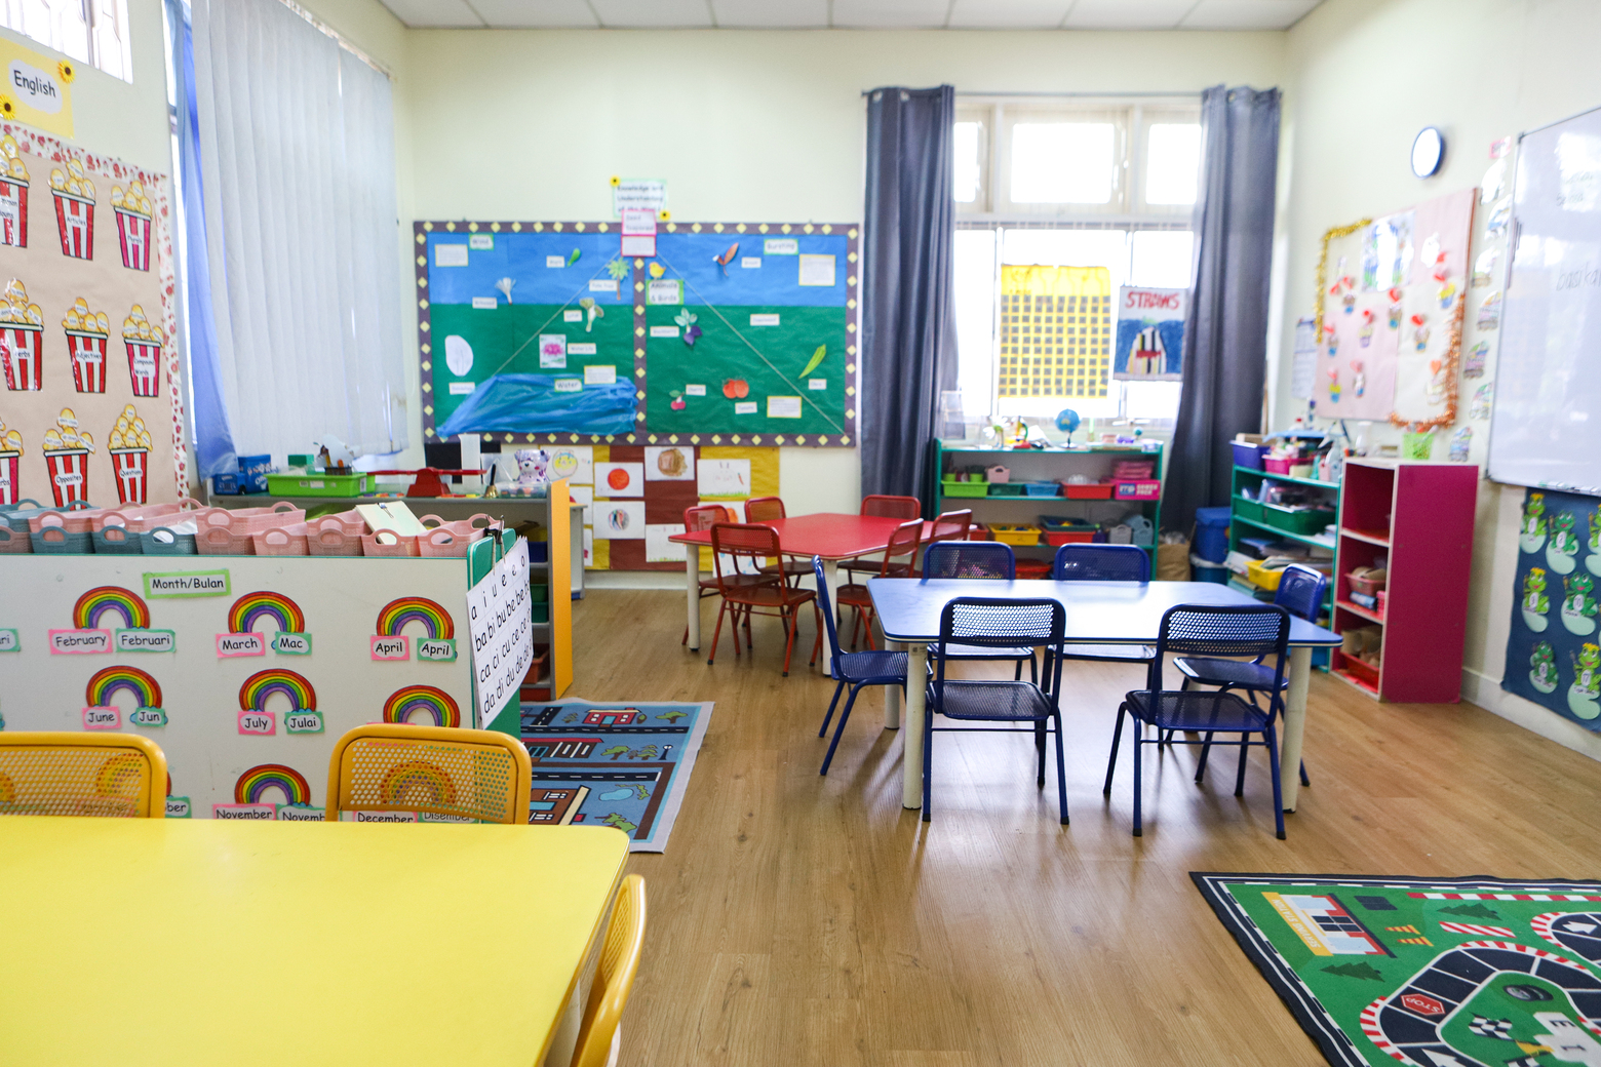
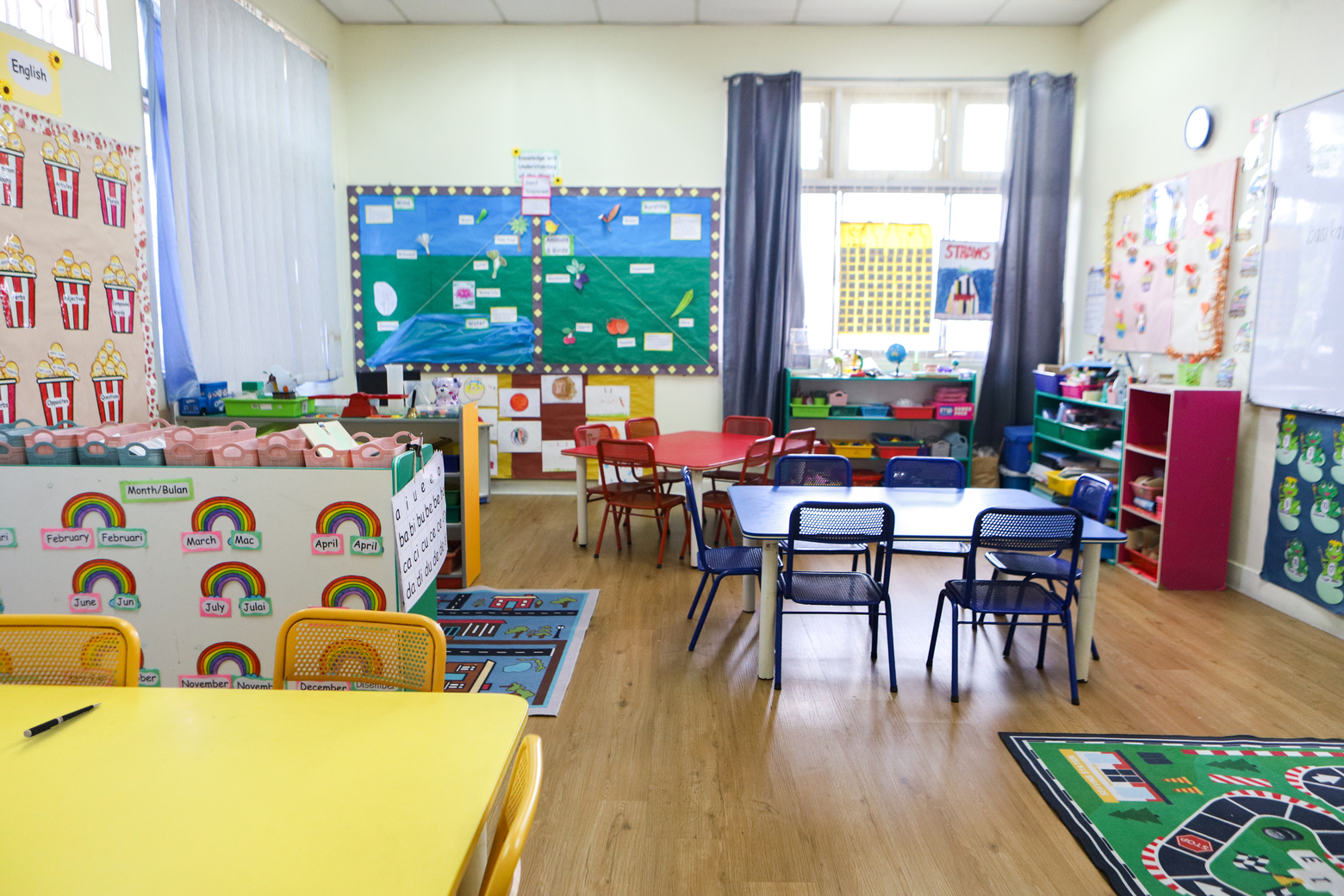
+ pen (65, 716)
